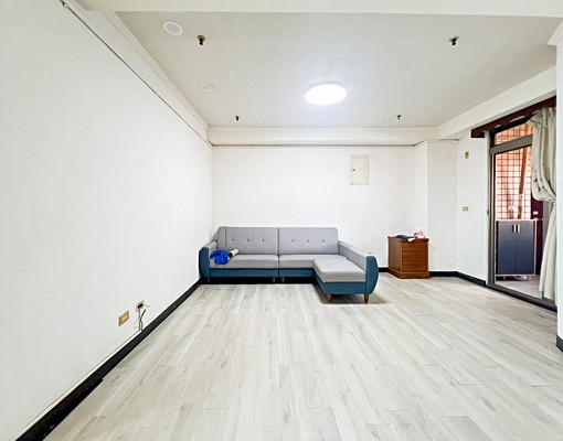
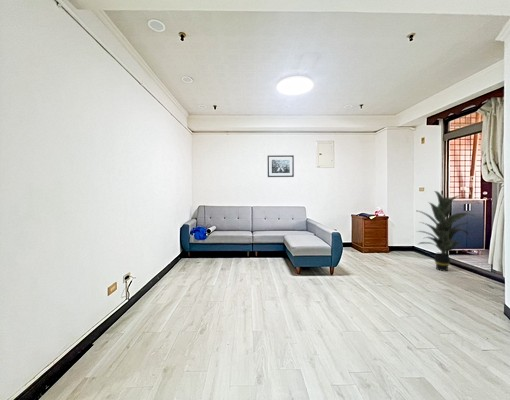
+ indoor plant (442, 230)
+ wall art (280, 166)
